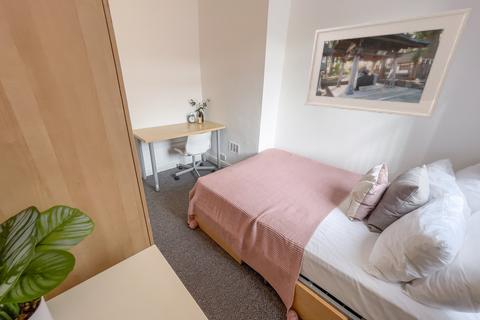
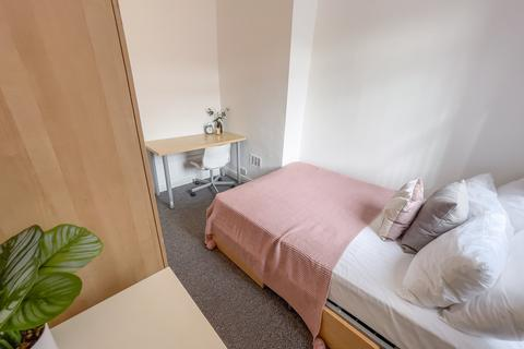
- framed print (366, 69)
